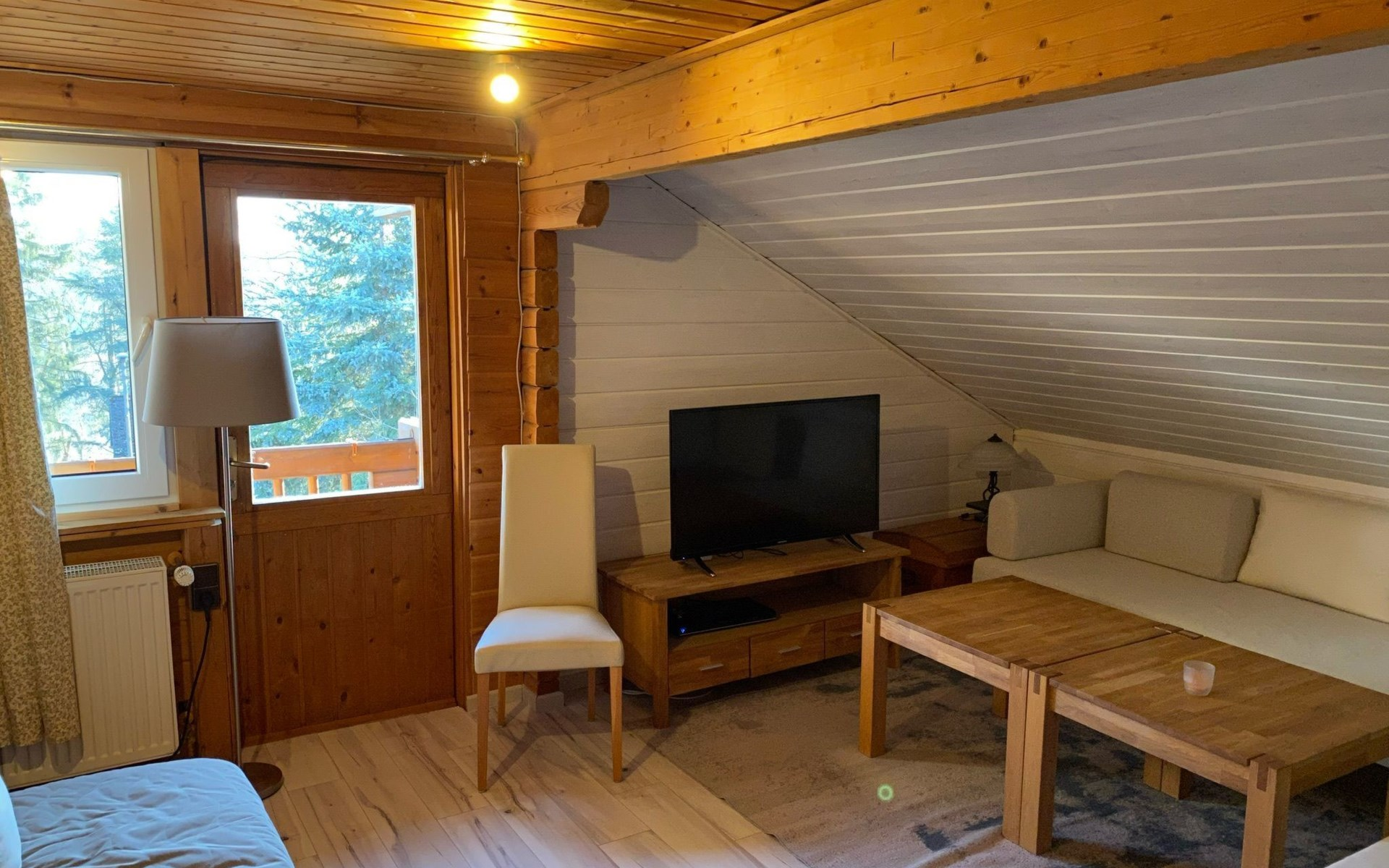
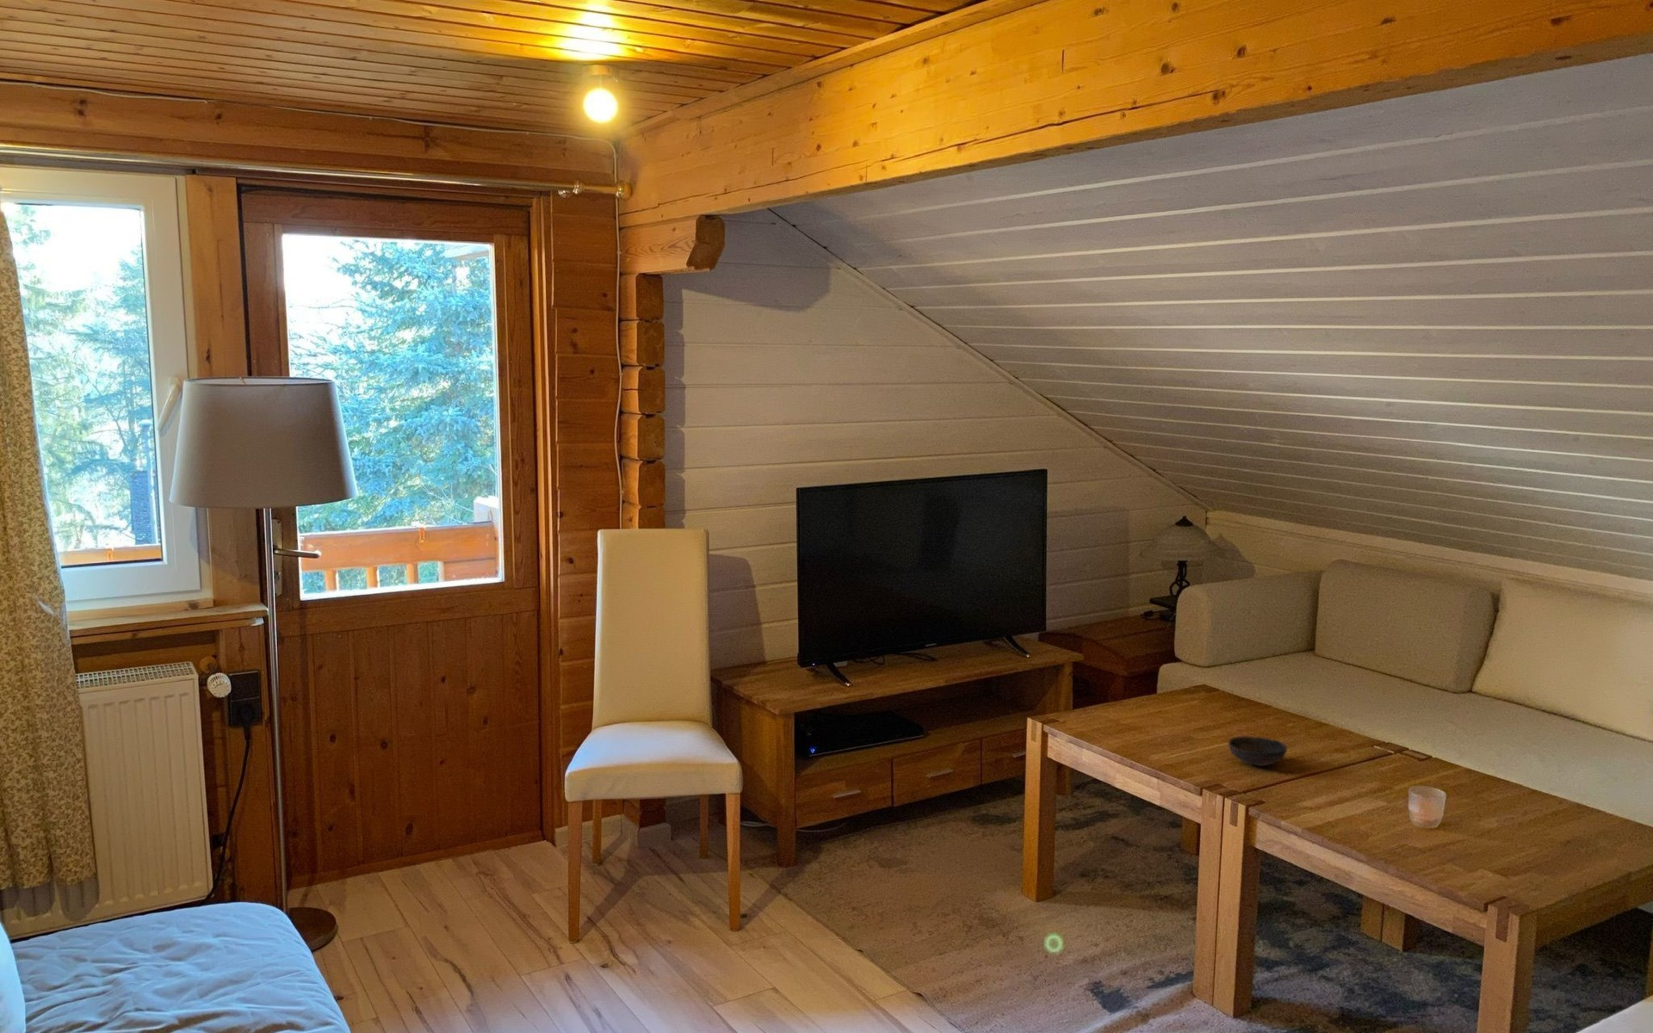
+ bowl (1257, 753)
